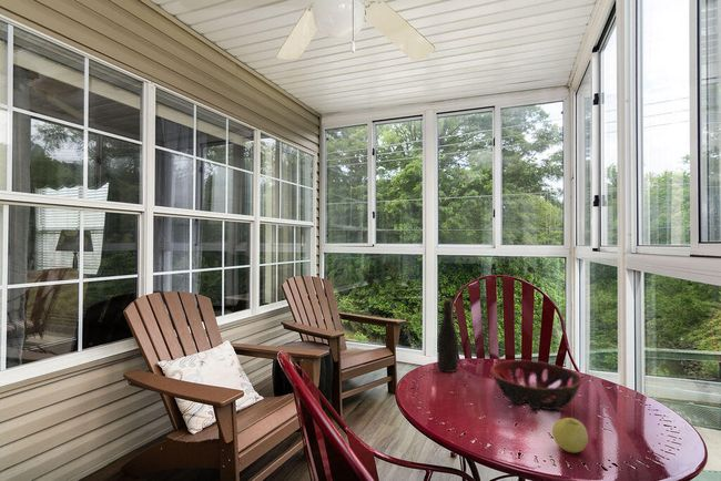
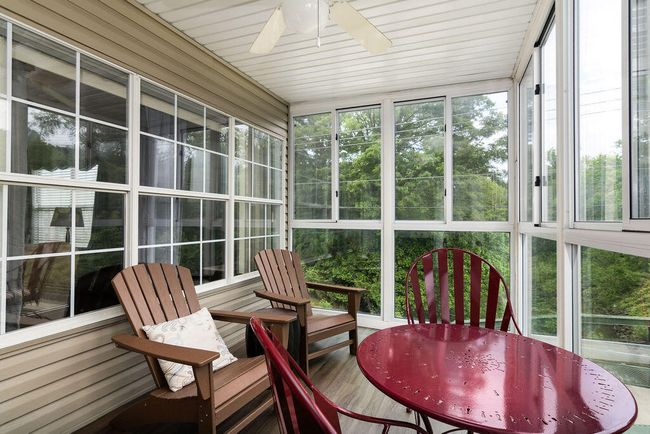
- bottle (447, 334)
- apple (570, 434)
- decorative bowl (534, 387)
